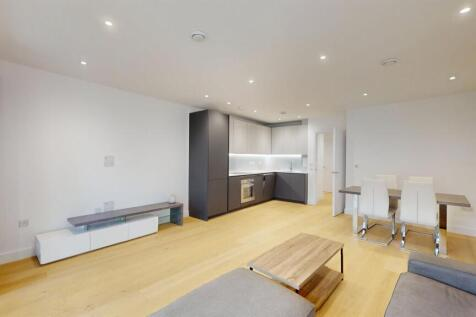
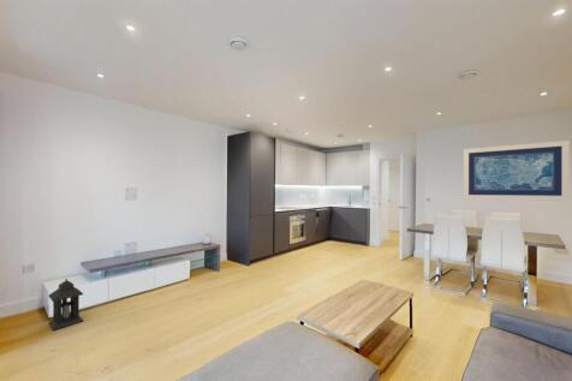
+ lantern (66, 299)
+ wall art (511, 172)
